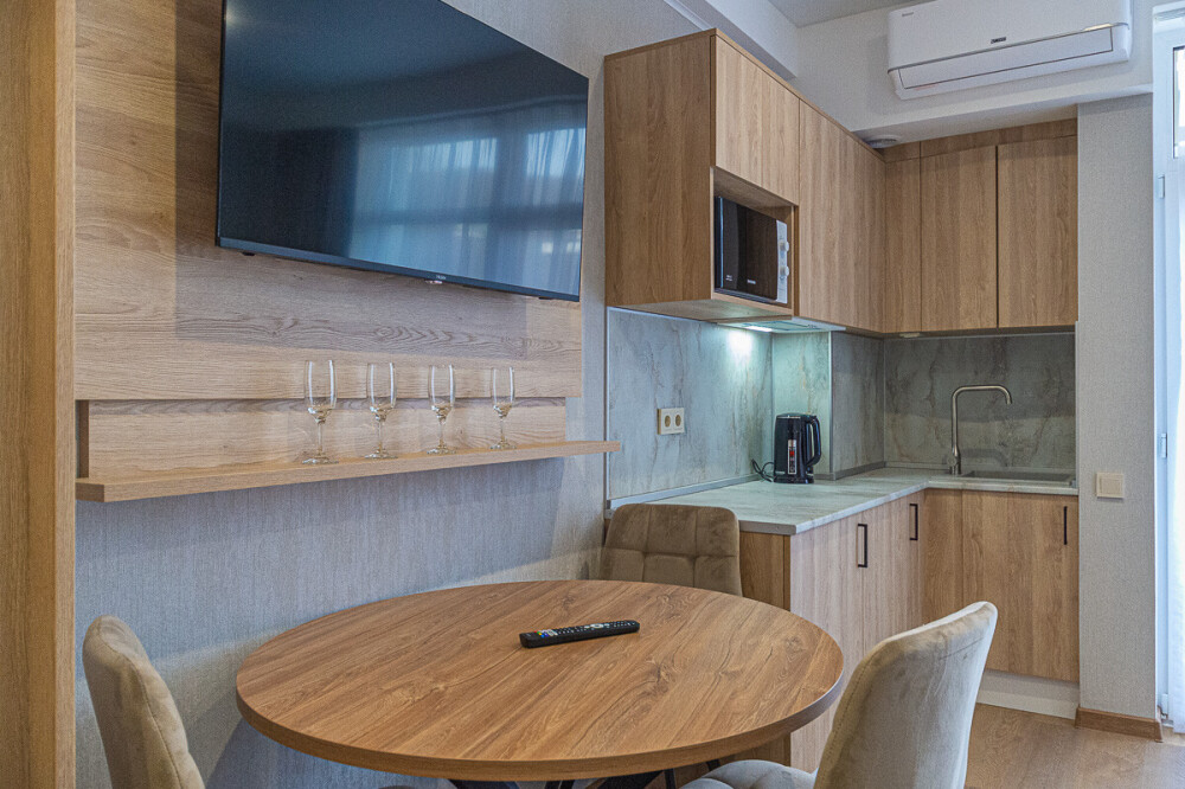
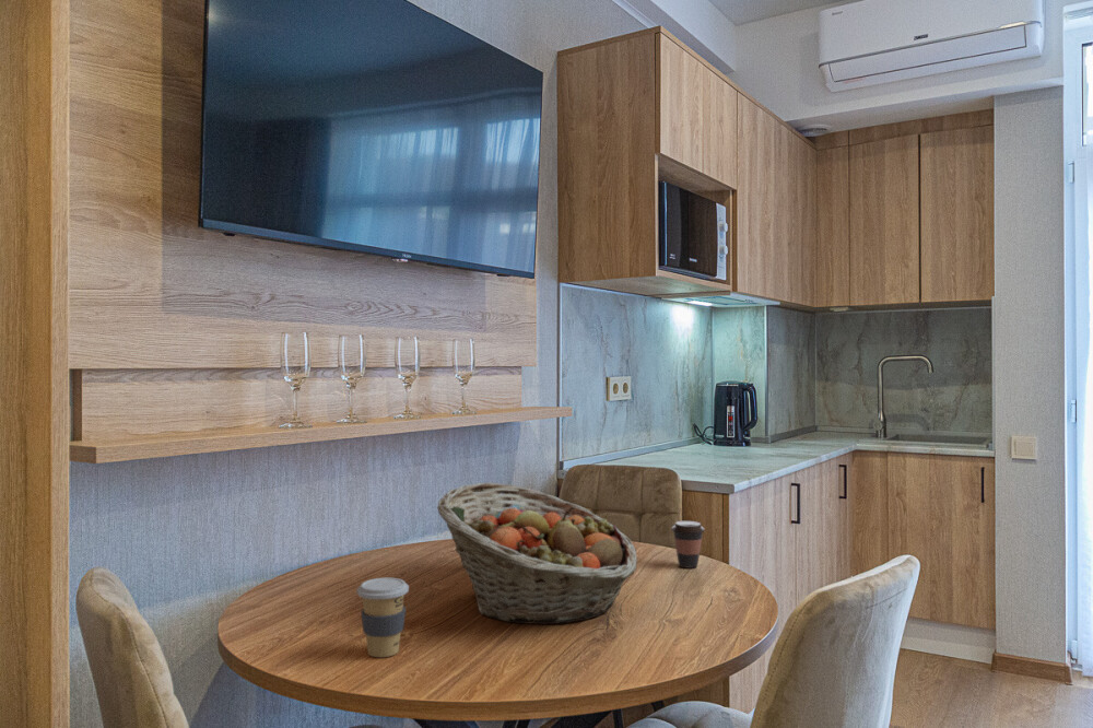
+ coffee cup (687, 544)
+ fruit basket (539, 544)
+ coffee cup (383, 617)
